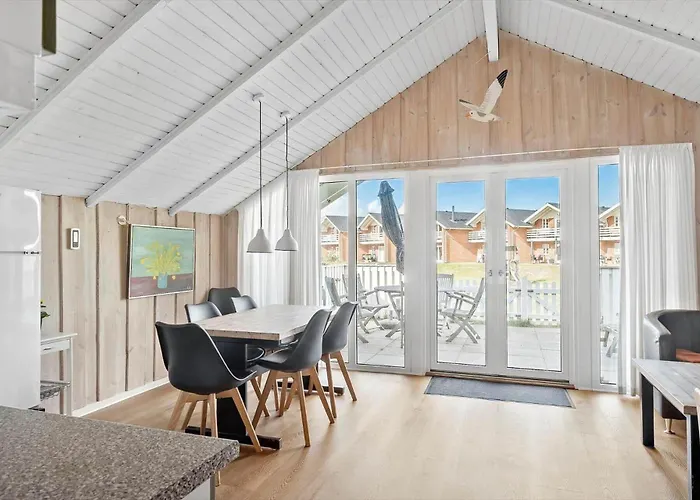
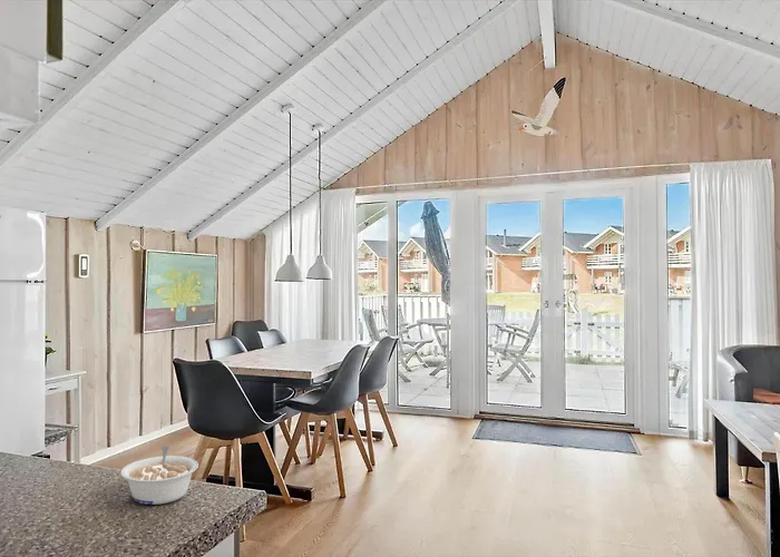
+ legume (158, 477)
